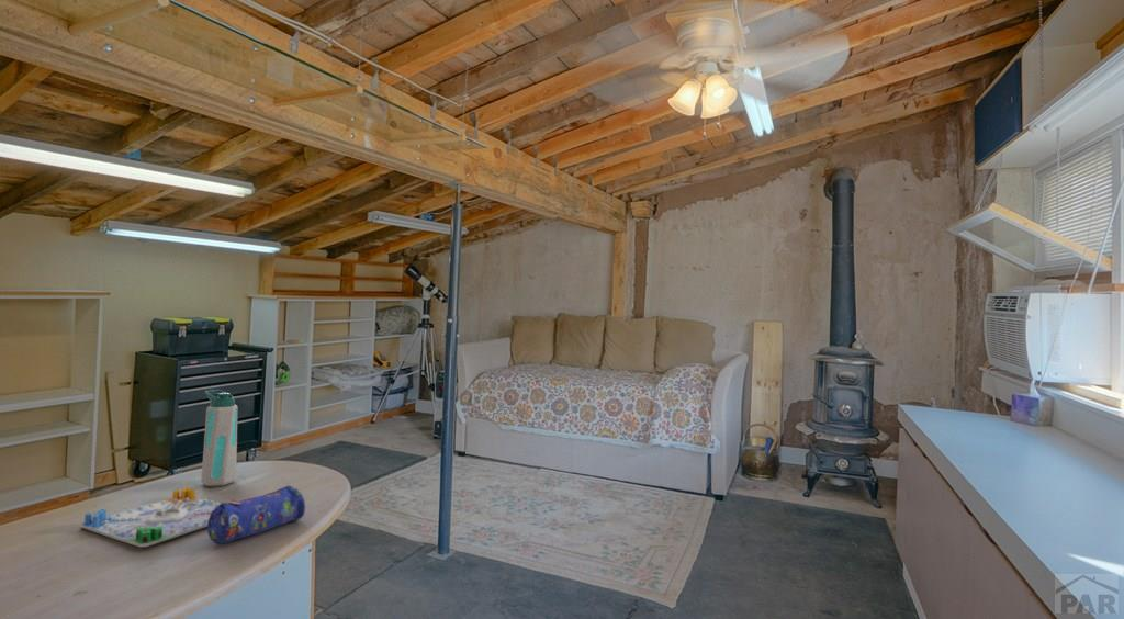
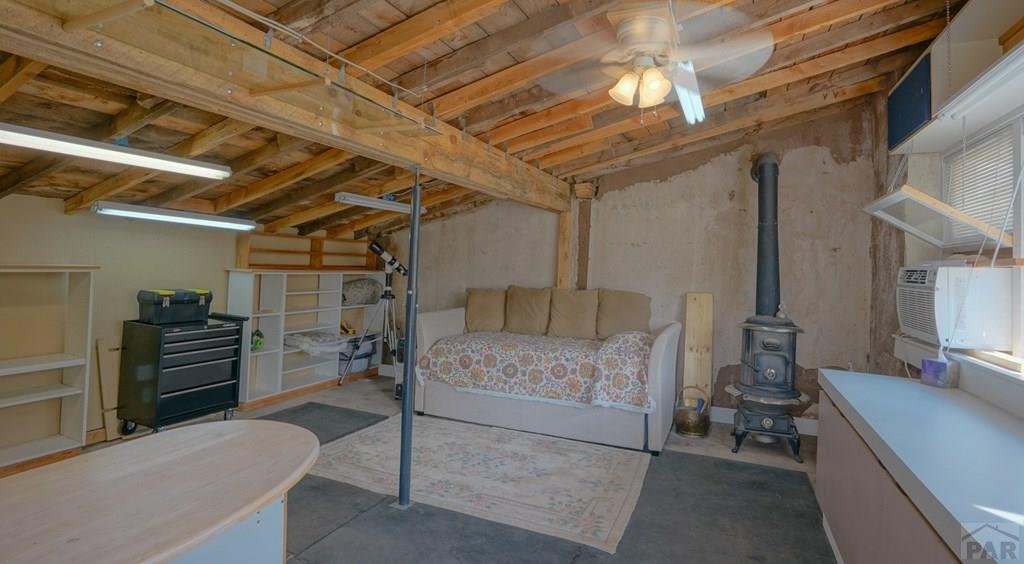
- board game (167, 513)
- water bottle (218, 437)
- pencil case (258, 511)
